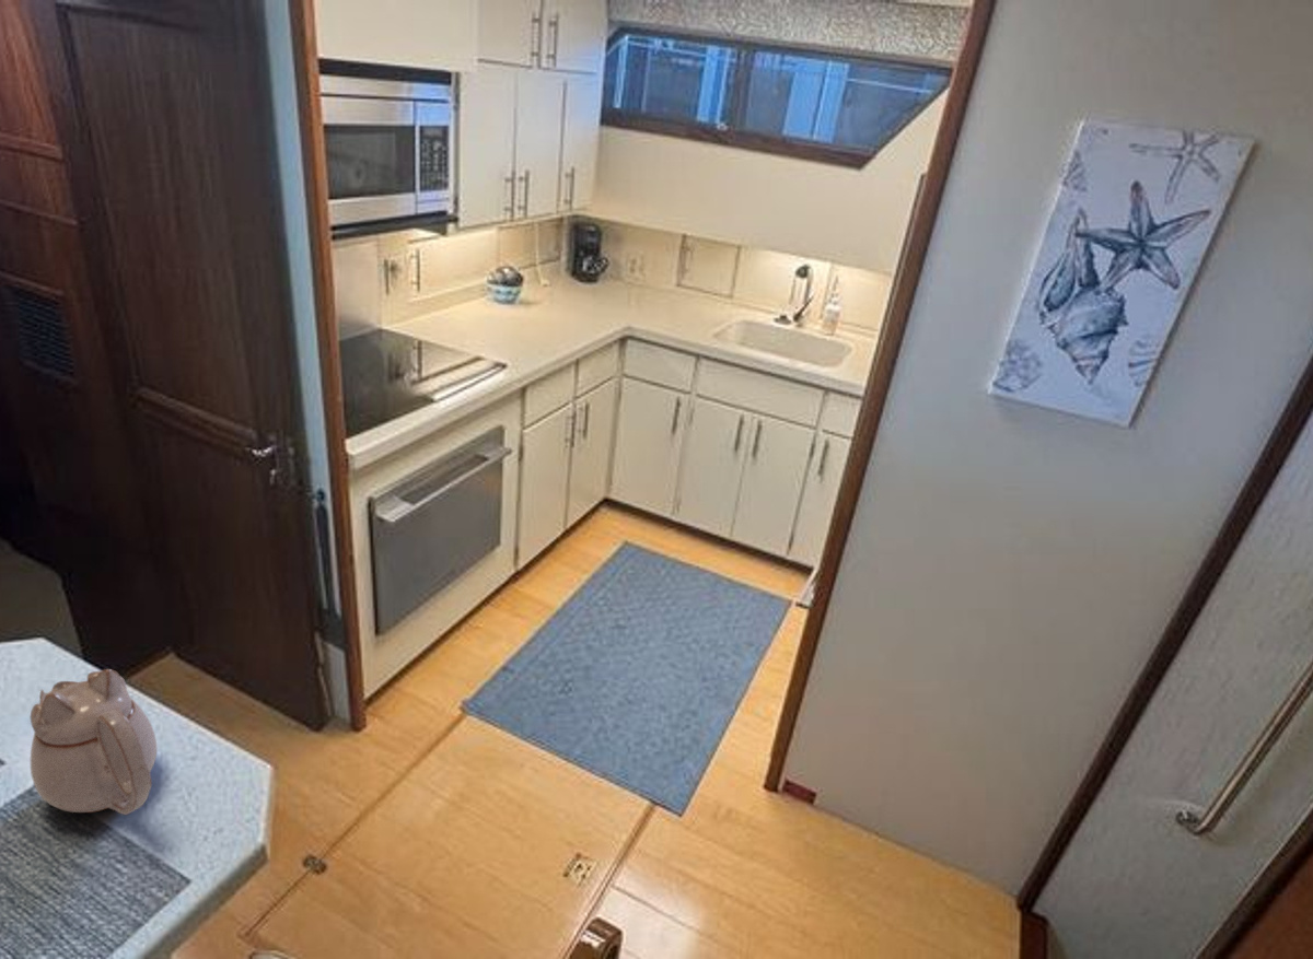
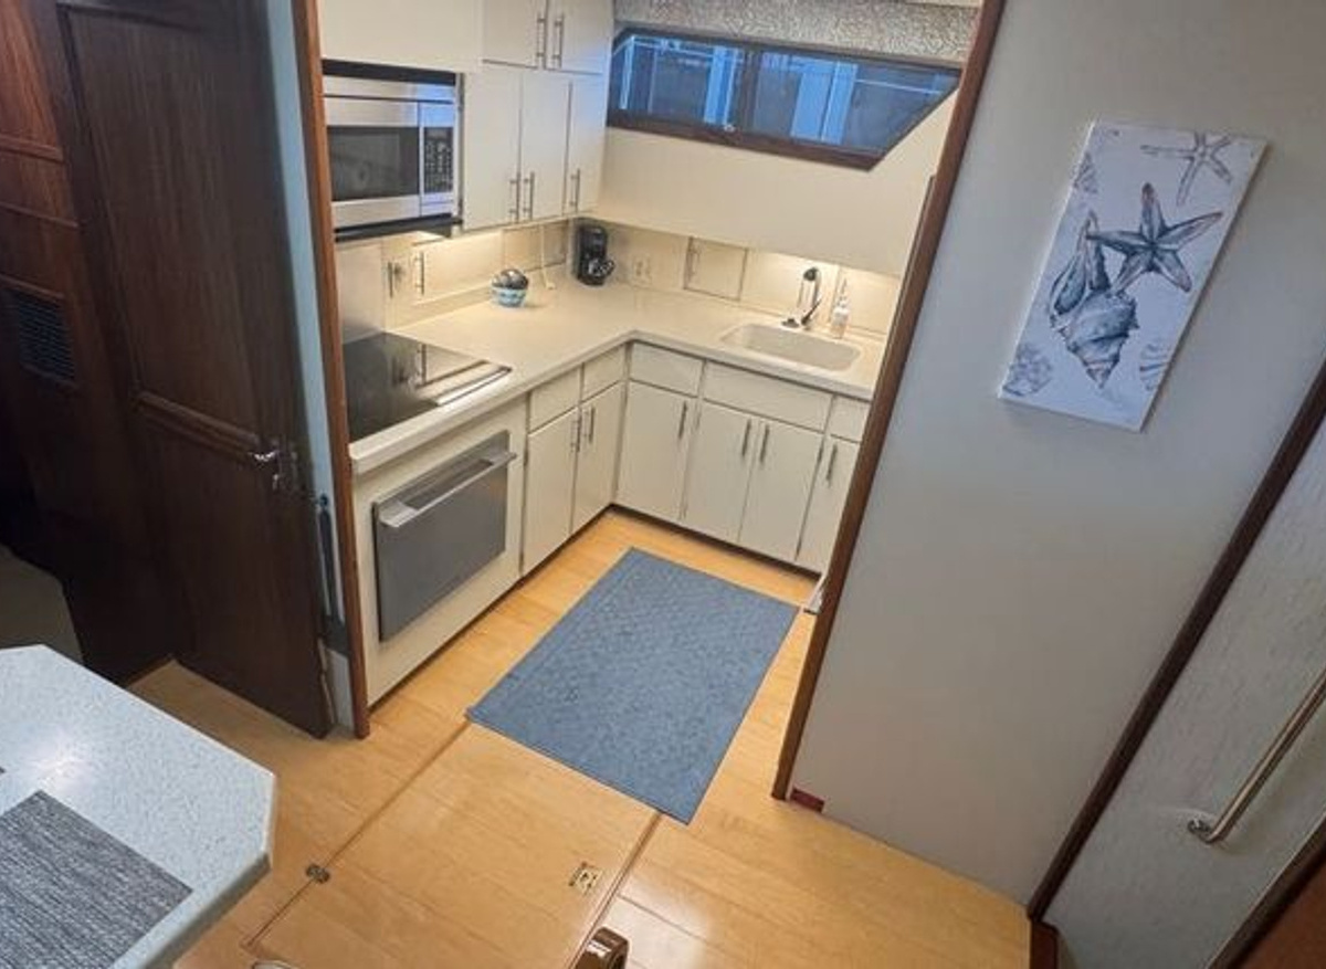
- teapot (94, 738)
